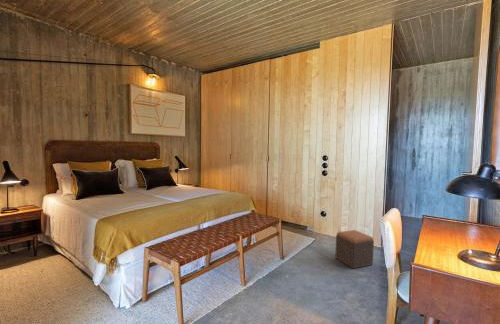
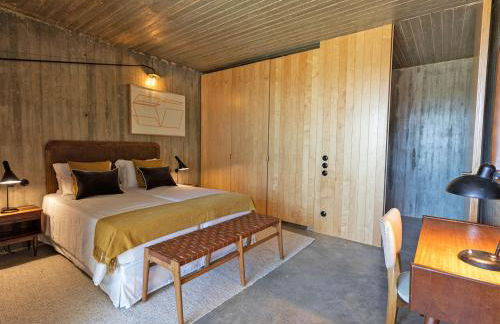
- footstool (354, 247)
